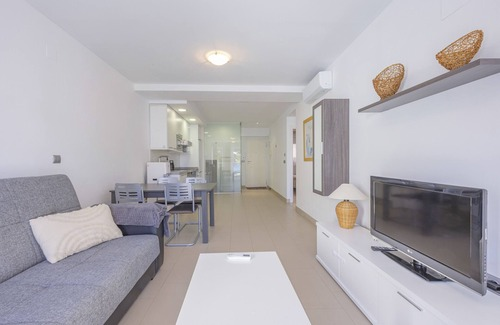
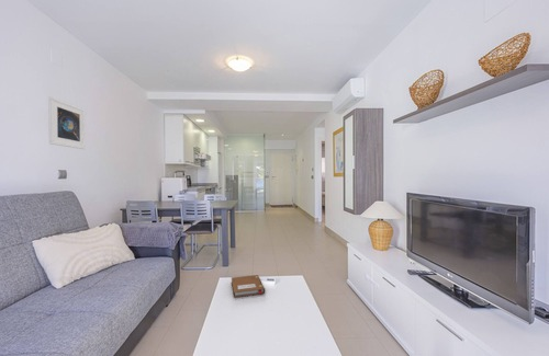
+ notebook (247, 285)
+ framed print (68, 125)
